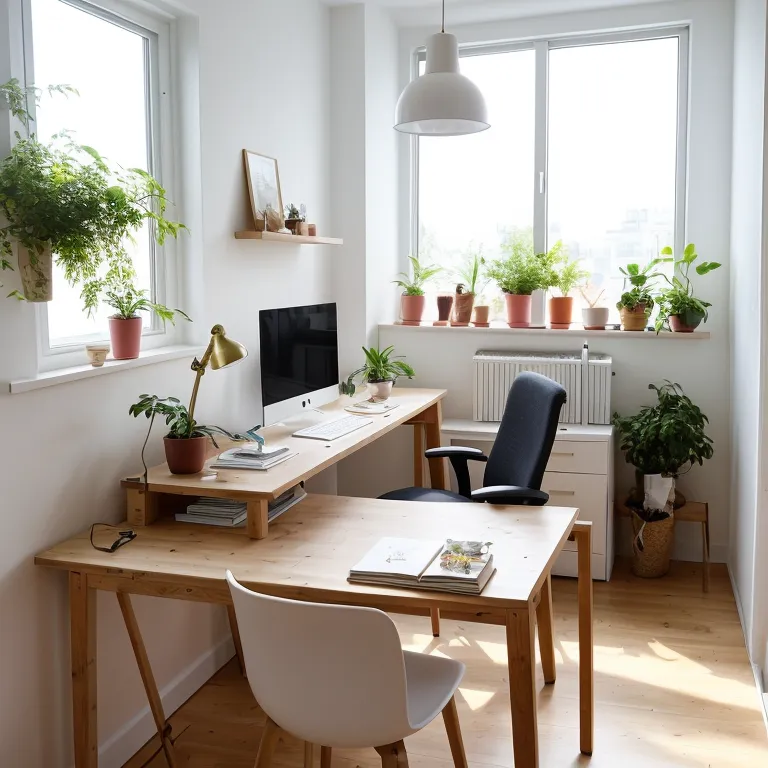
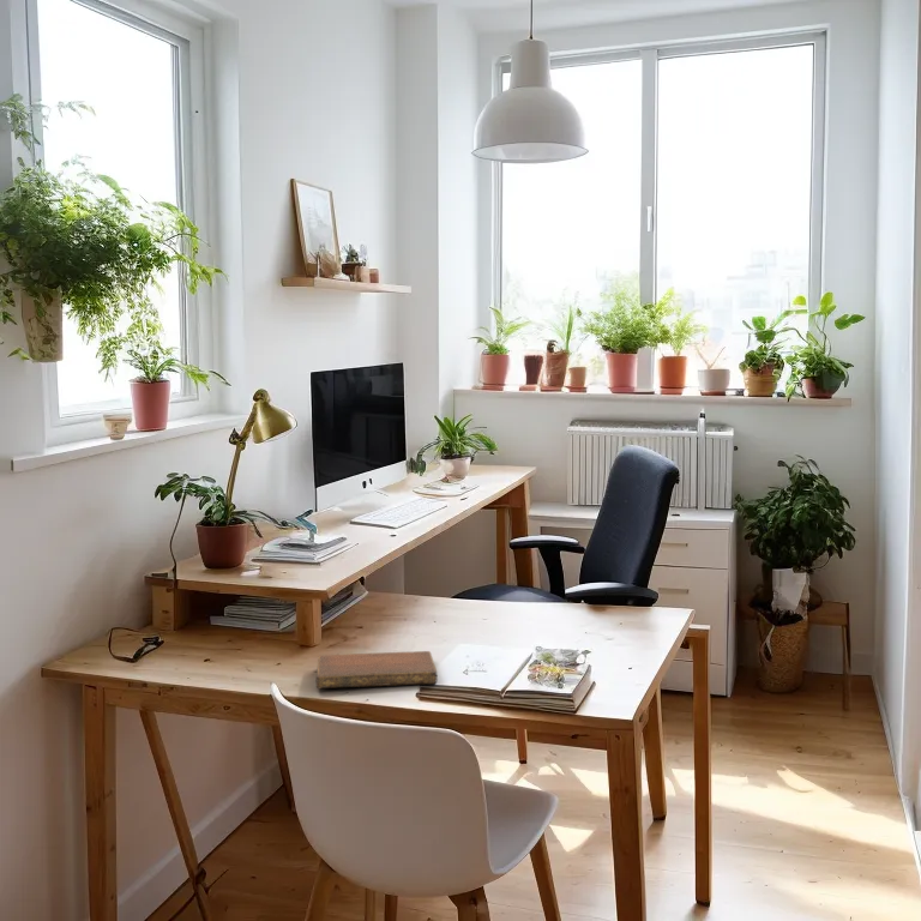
+ notebook (375, 668)
